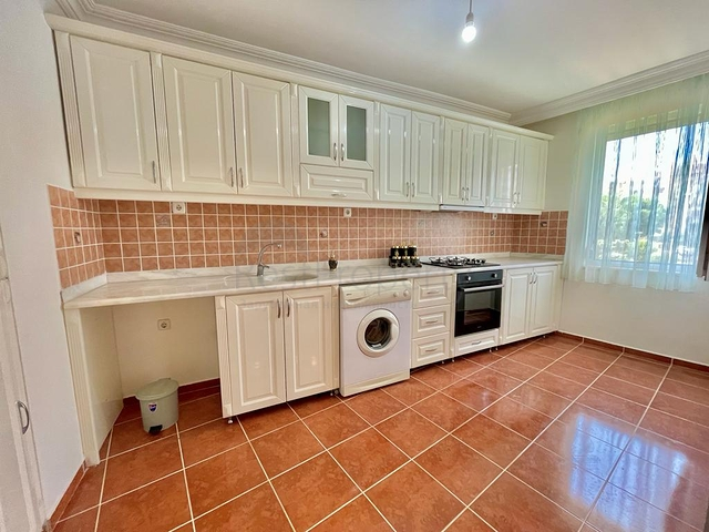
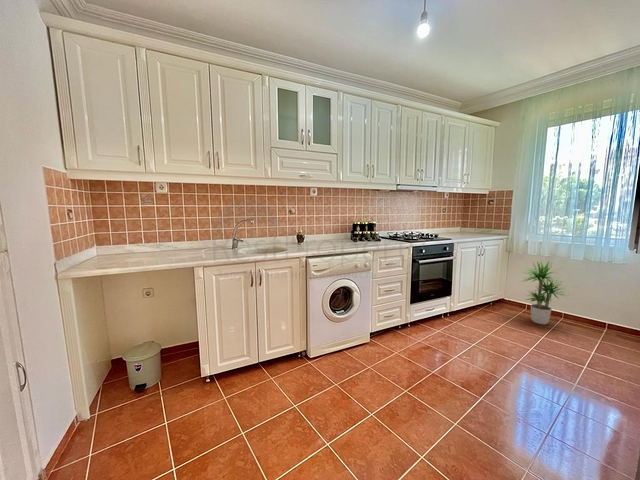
+ potted plant (544, 292)
